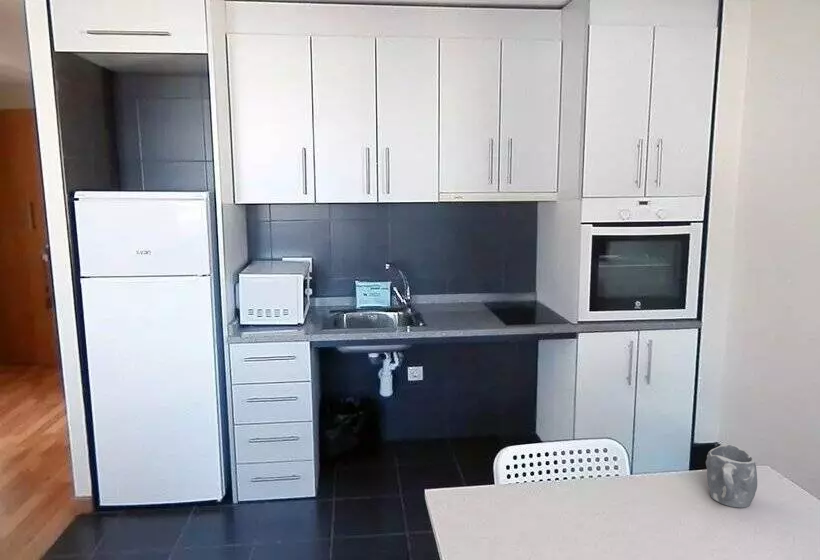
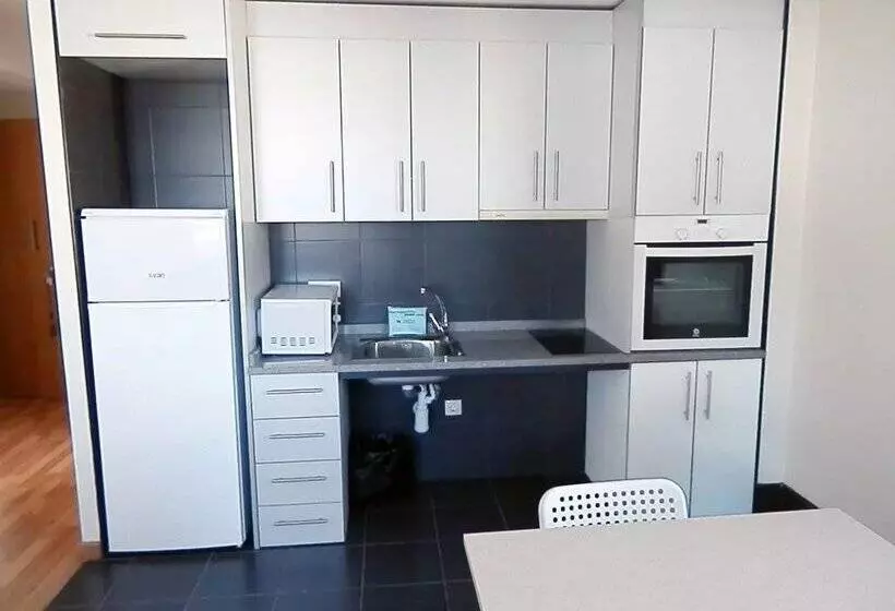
- mug (730, 480)
